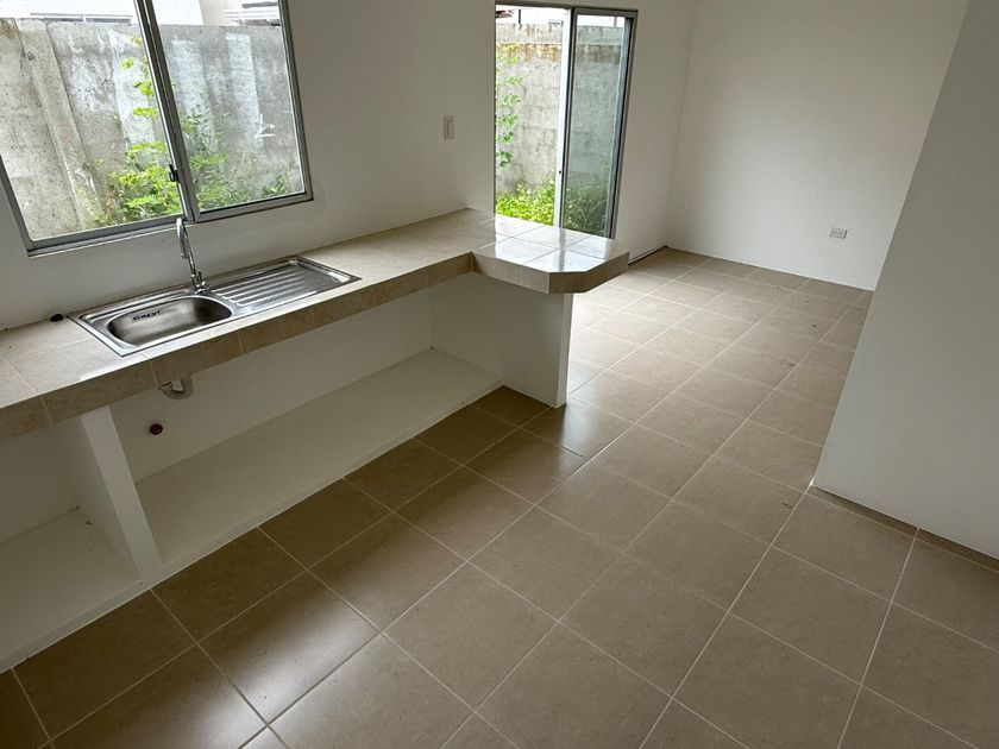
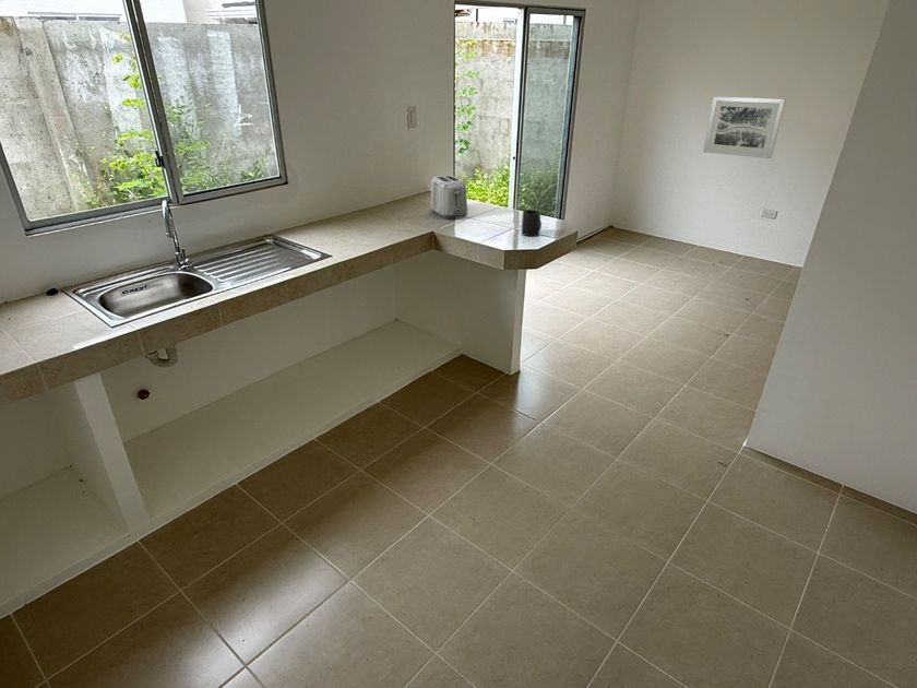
+ mug (533, 223)
+ toaster (448, 195)
+ wall art (742, 127)
